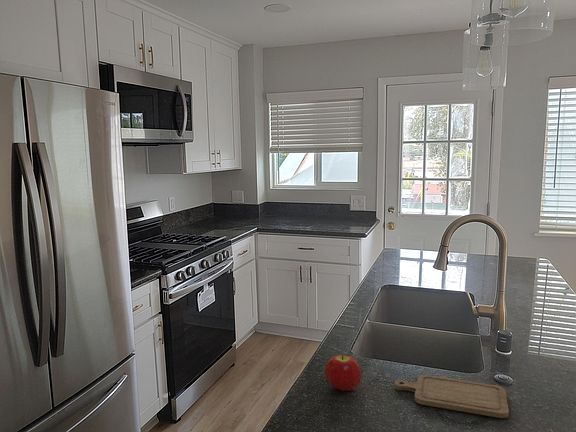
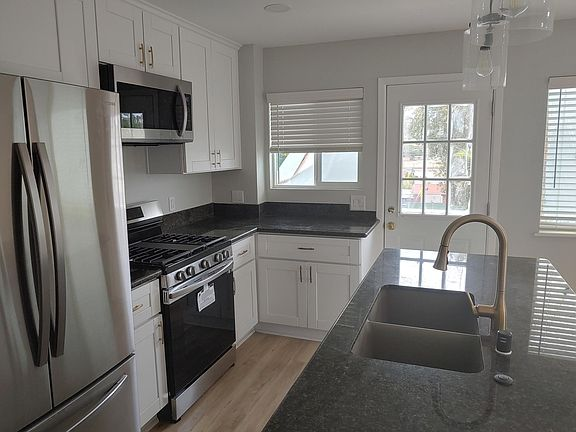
- fruit (343, 370)
- chopping board (448, 392)
